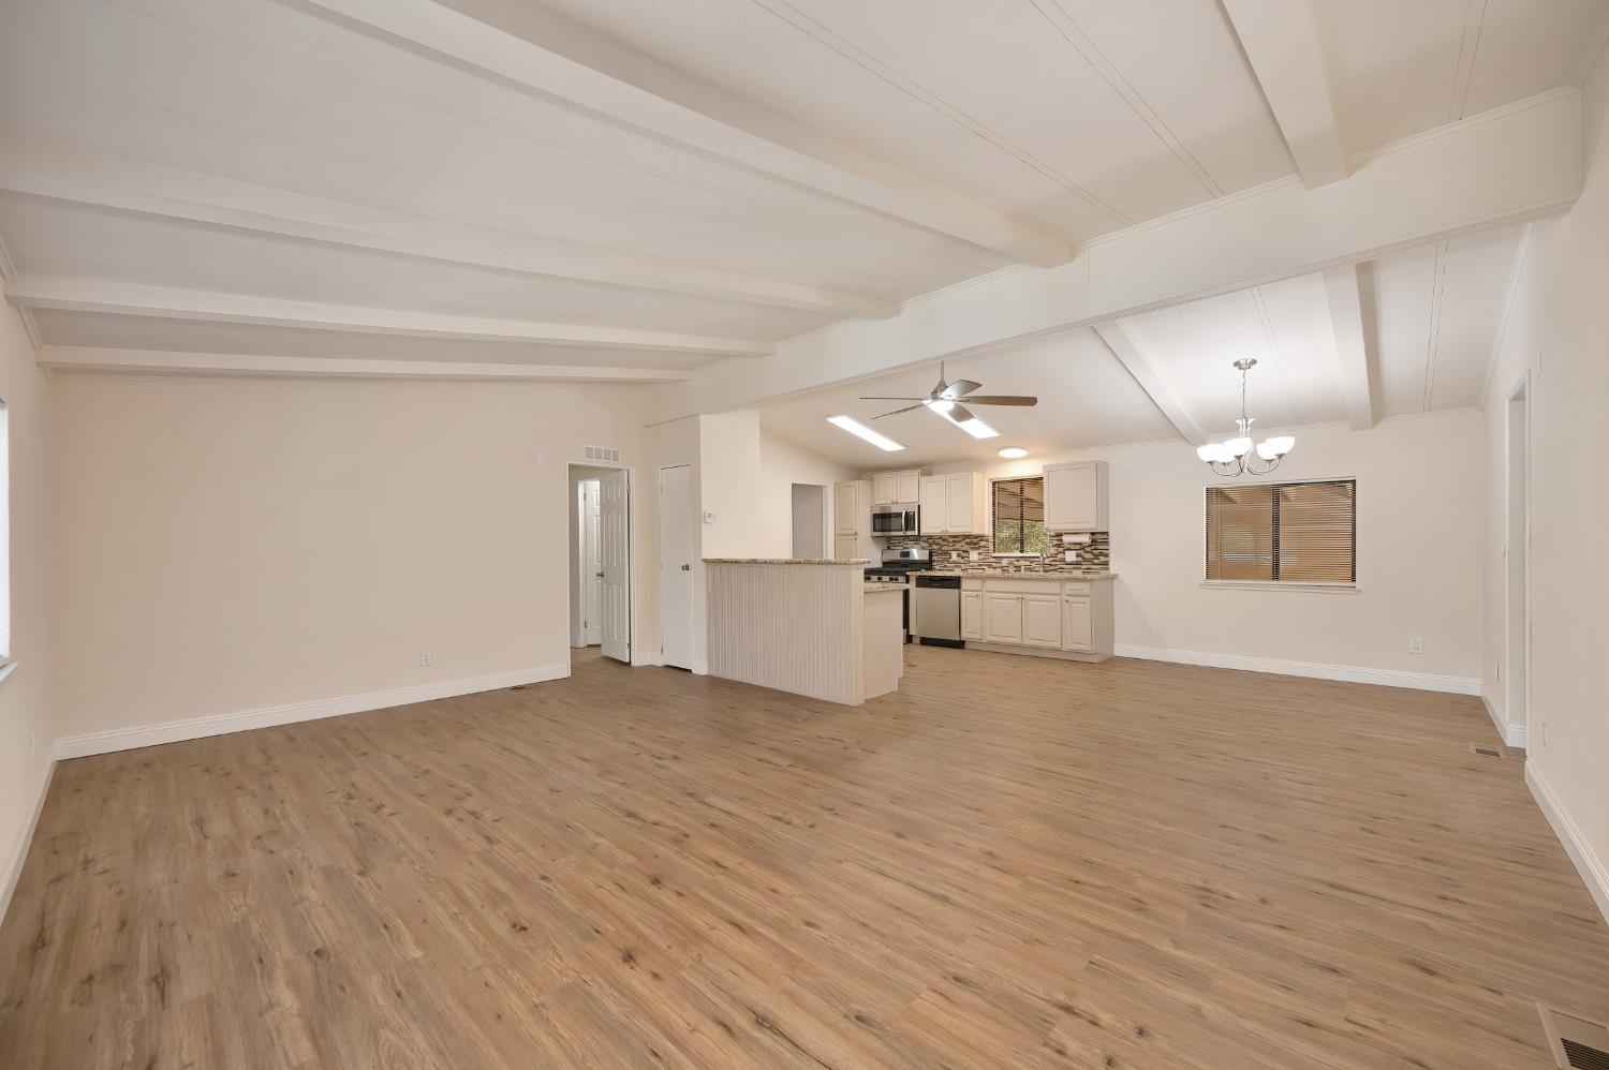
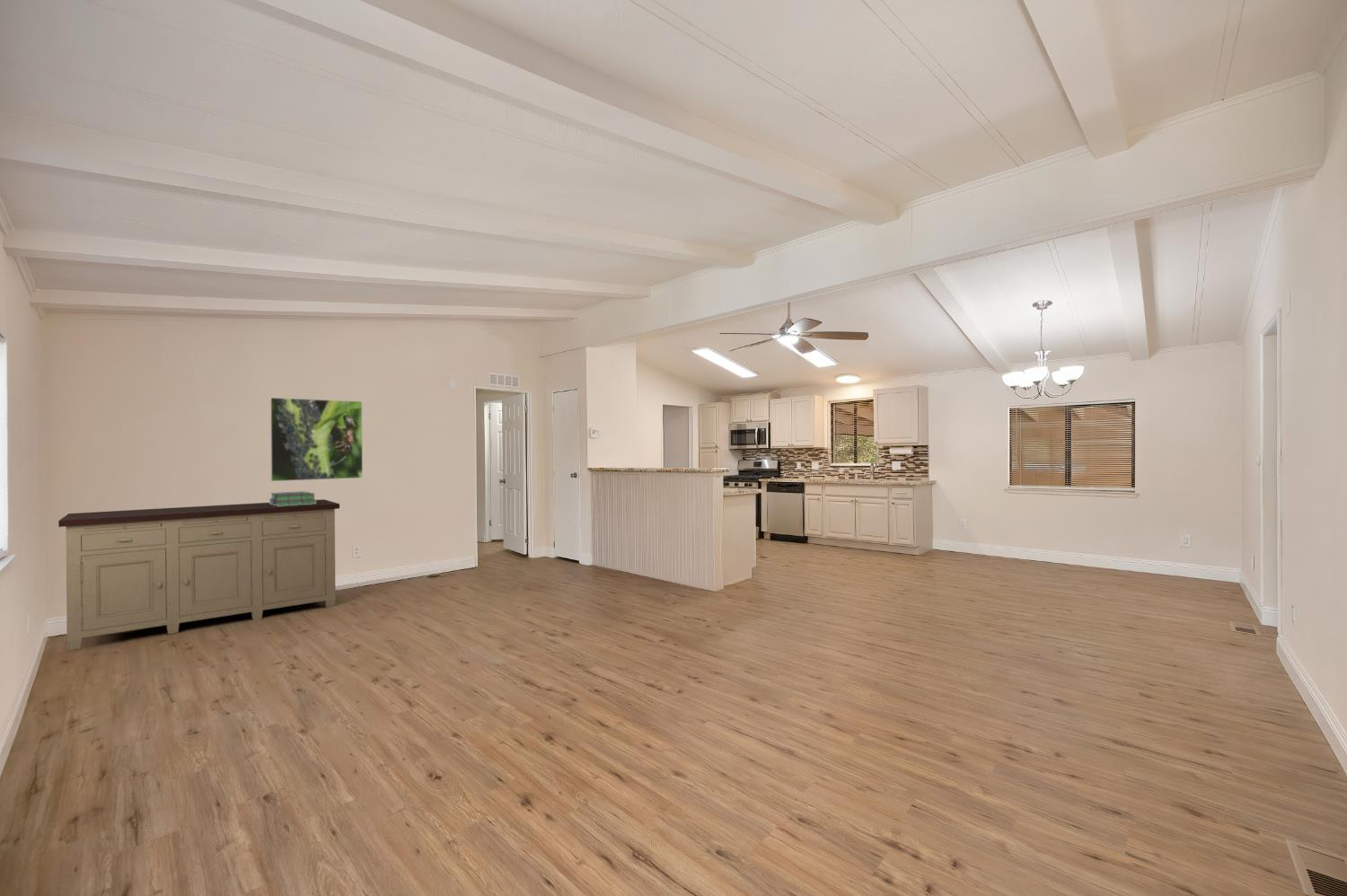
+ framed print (318, 439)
+ stack of books (292, 497)
+ sideboard (213, 563)
